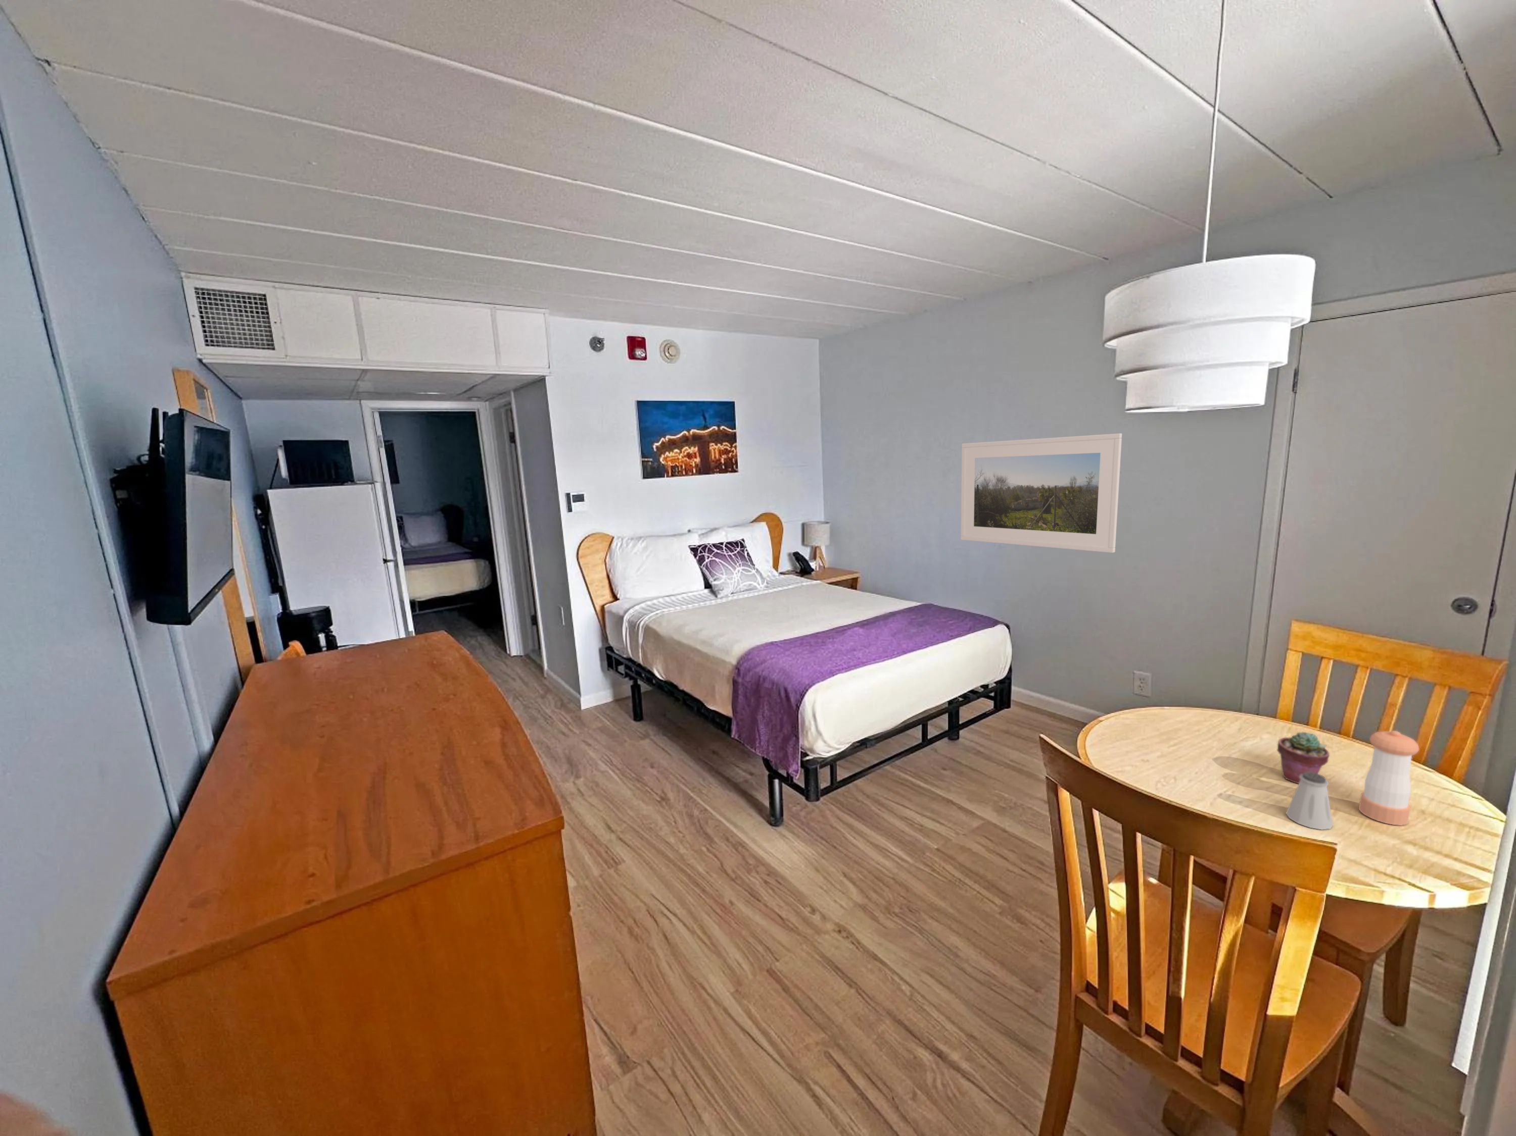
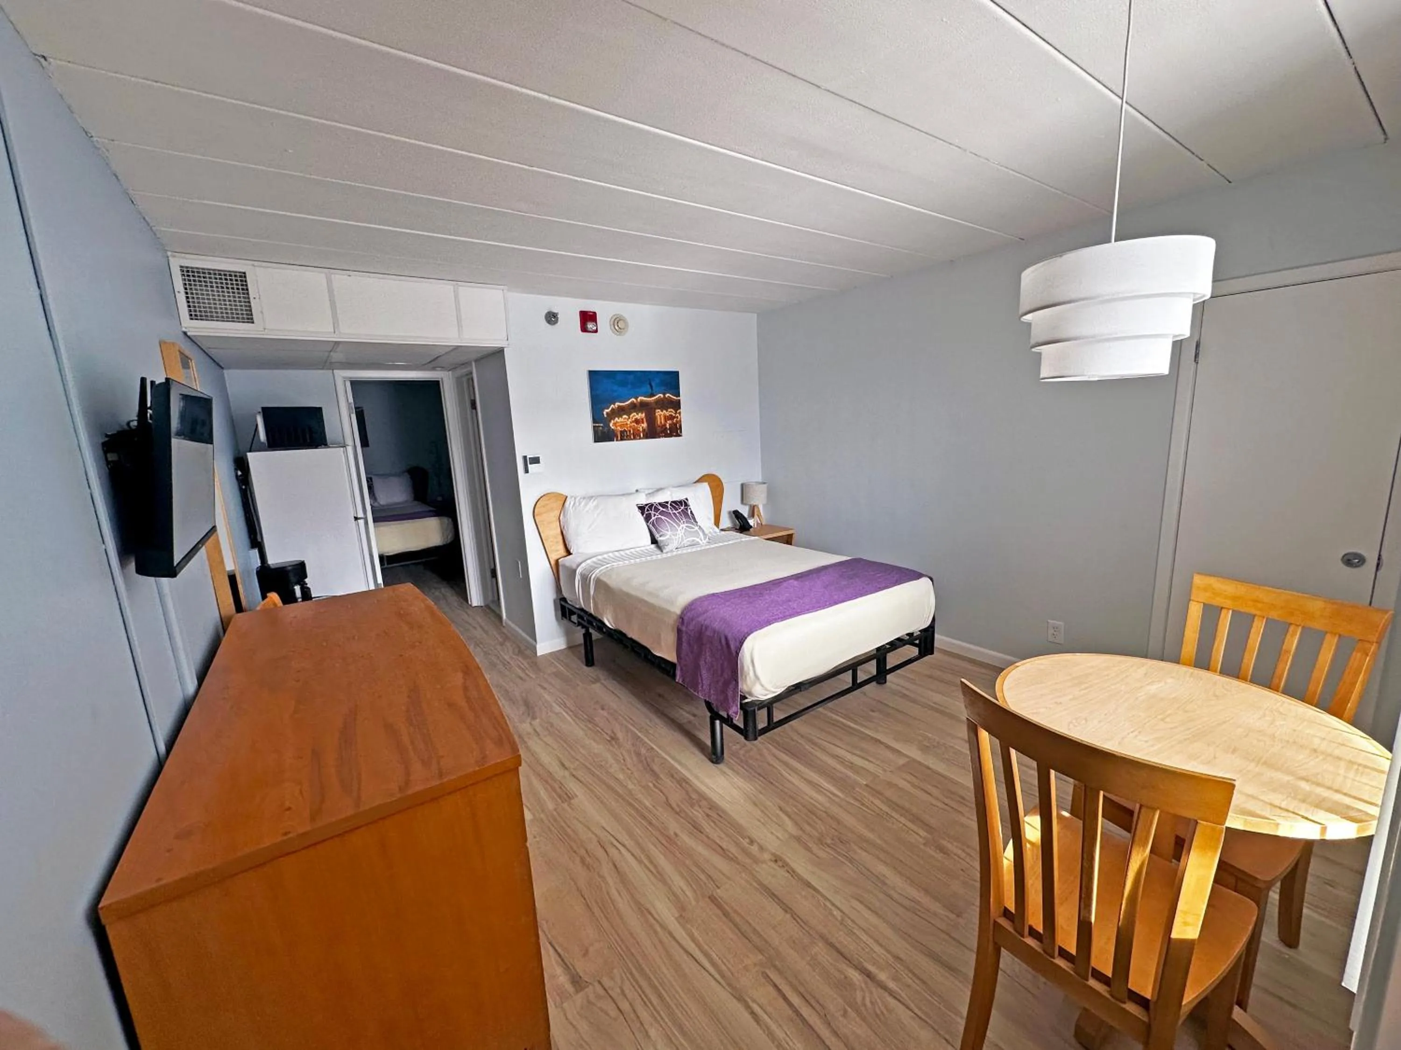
- pepper shaker (1389, 773)
- potted succulent (1302, 755)
- saltshaker (1312, 798)
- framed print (1031, 493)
